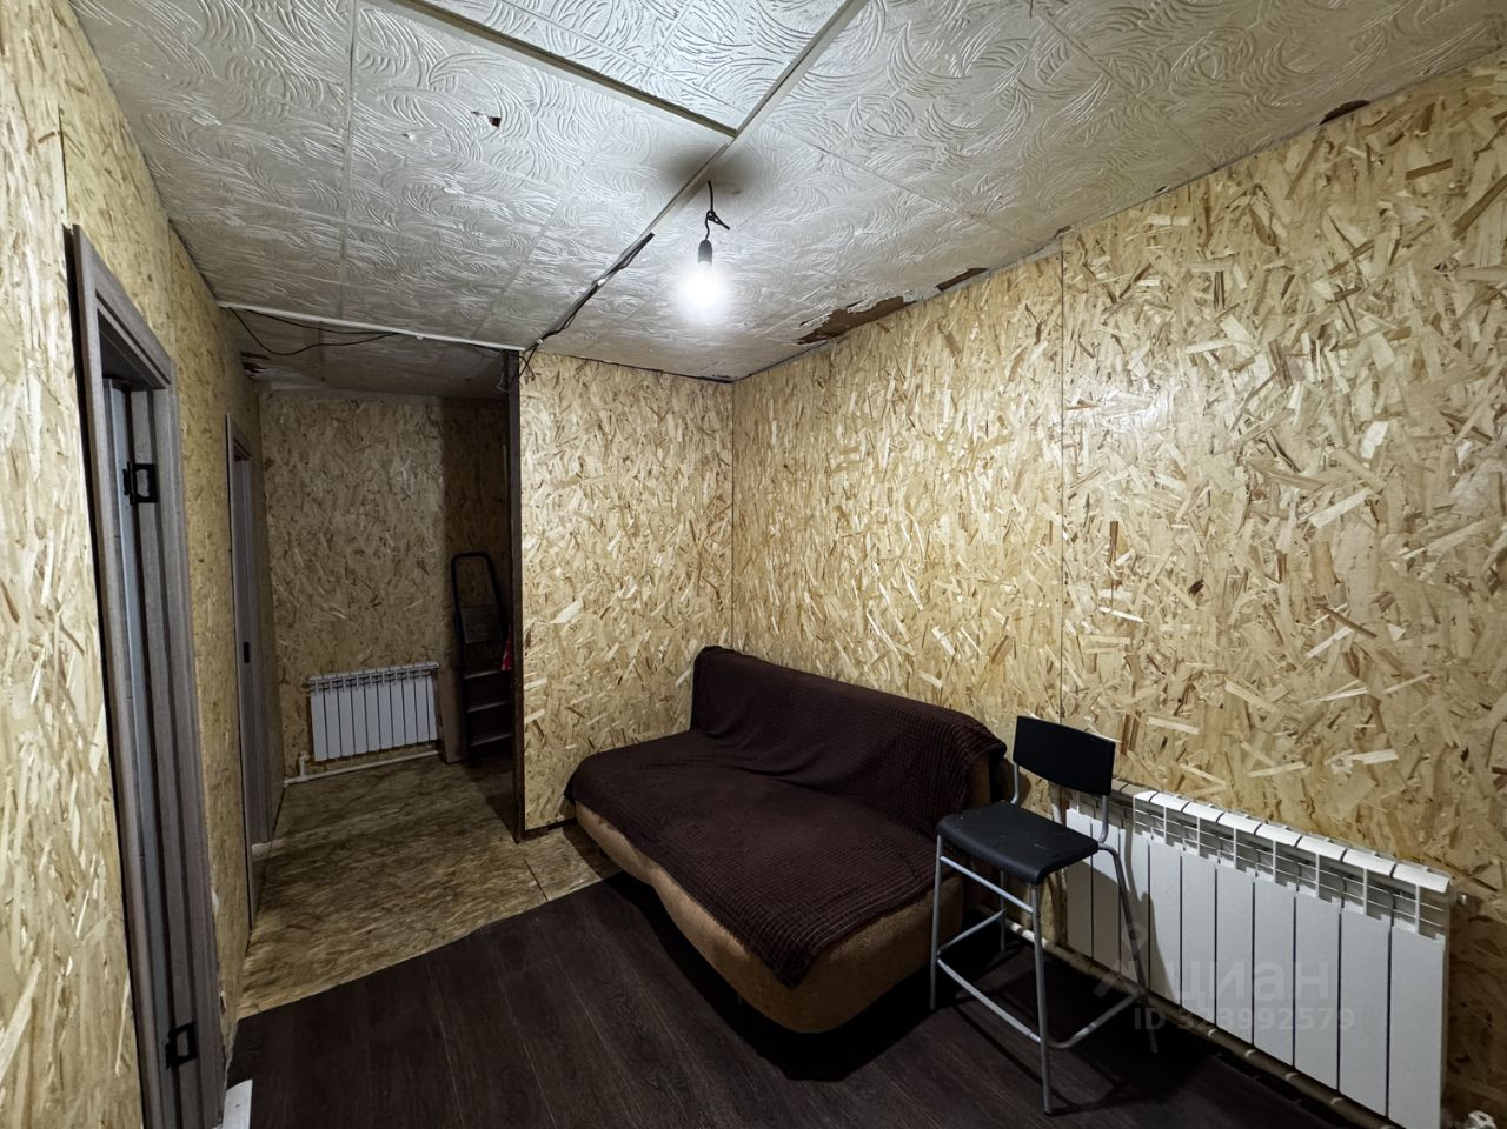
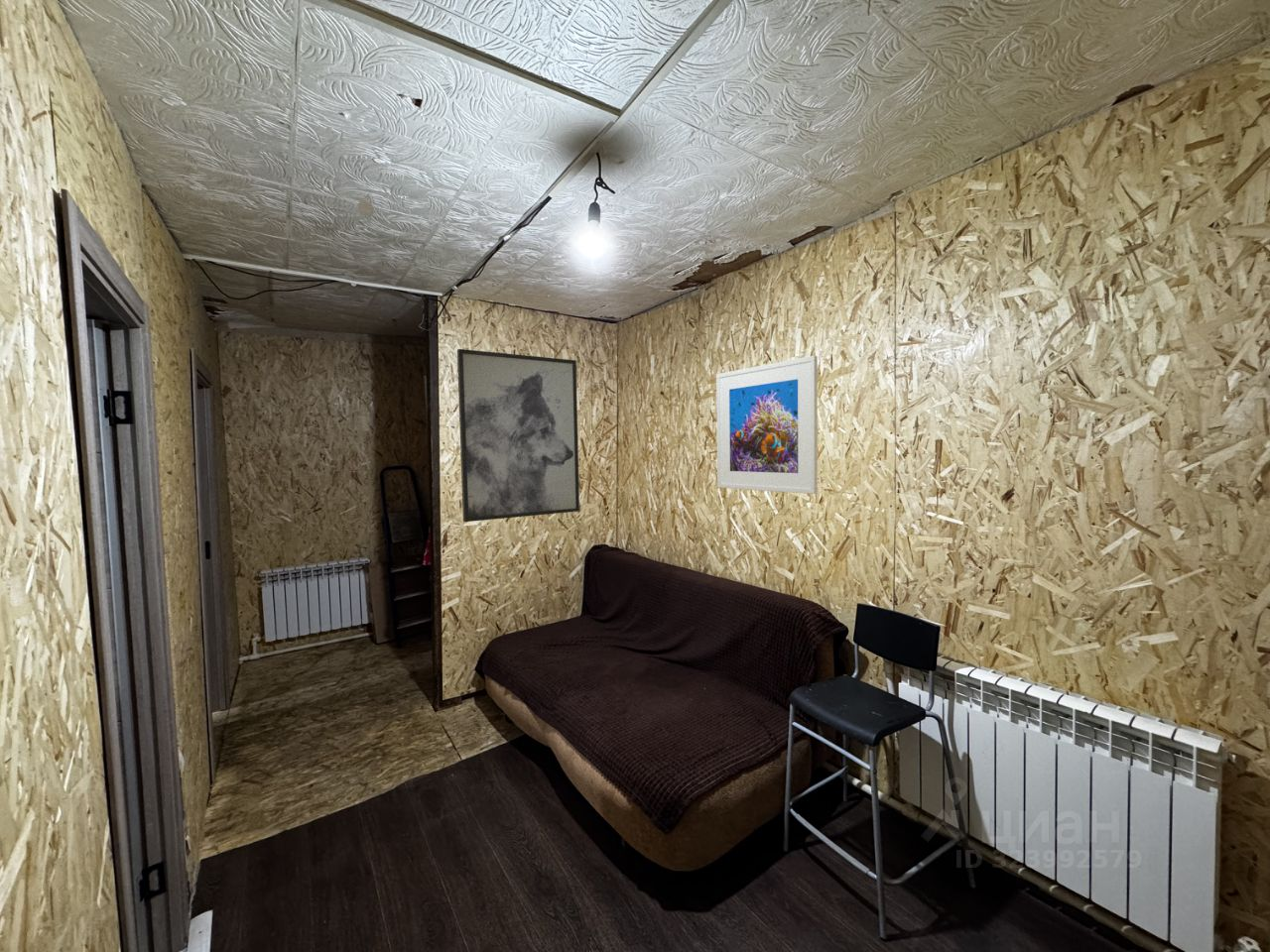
+ wall art (522, 436)
+ smoke detector (366, 210)
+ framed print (762, 428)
